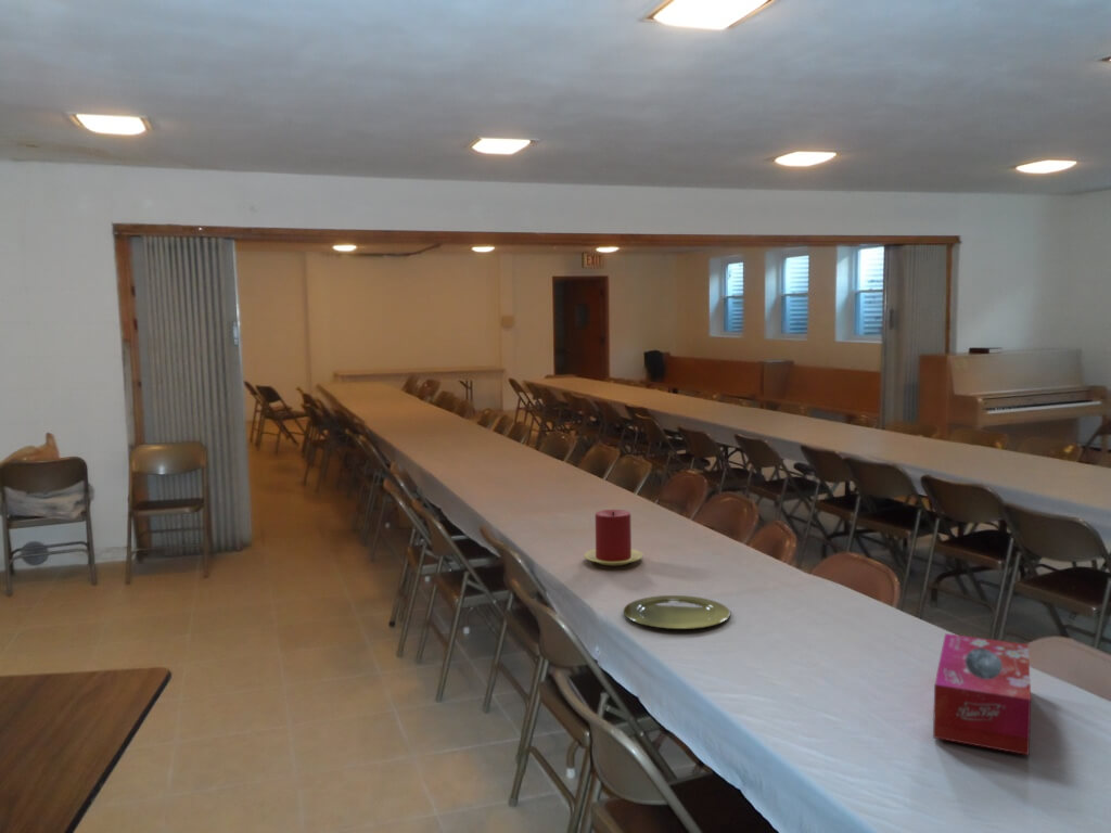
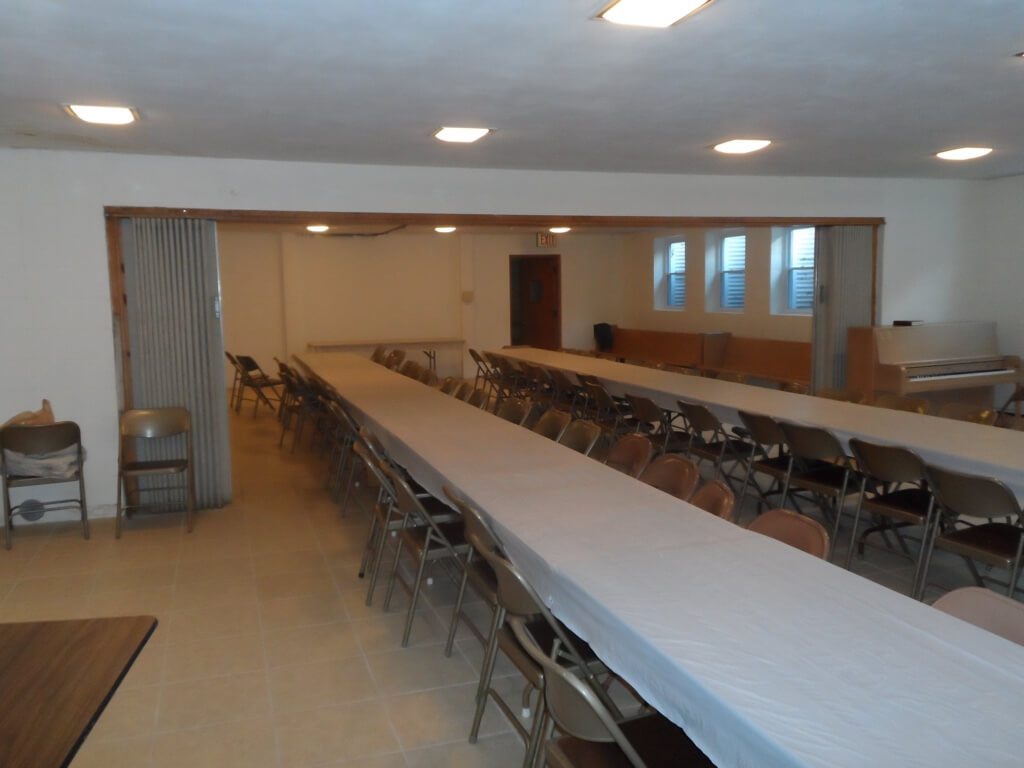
- tissue box (983, 688)
- plate (676, 612)
- candle (613, 536)
